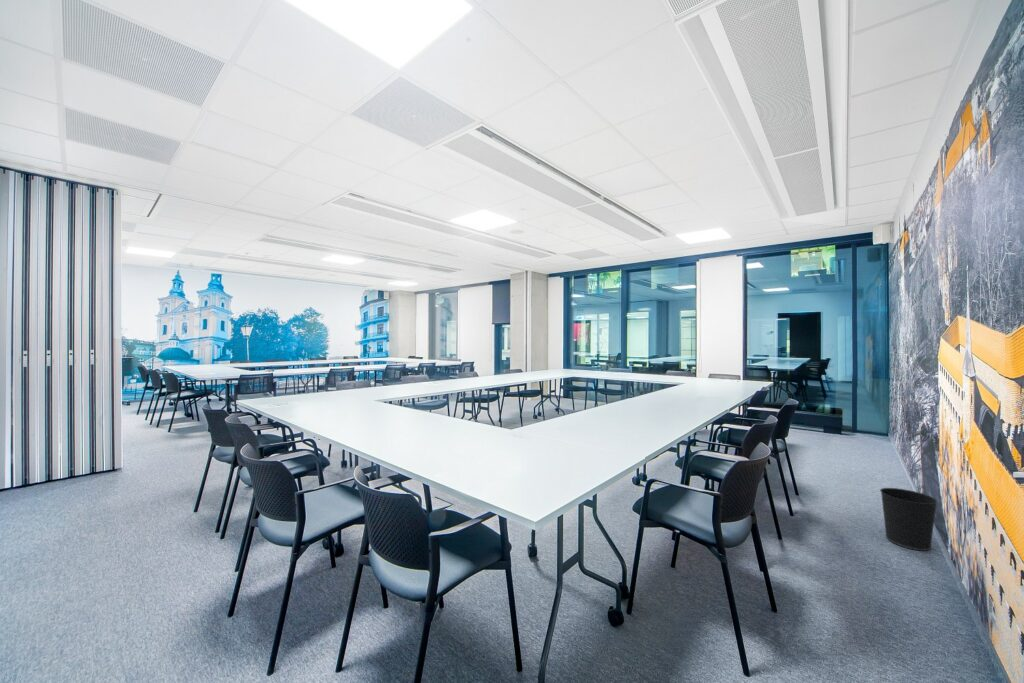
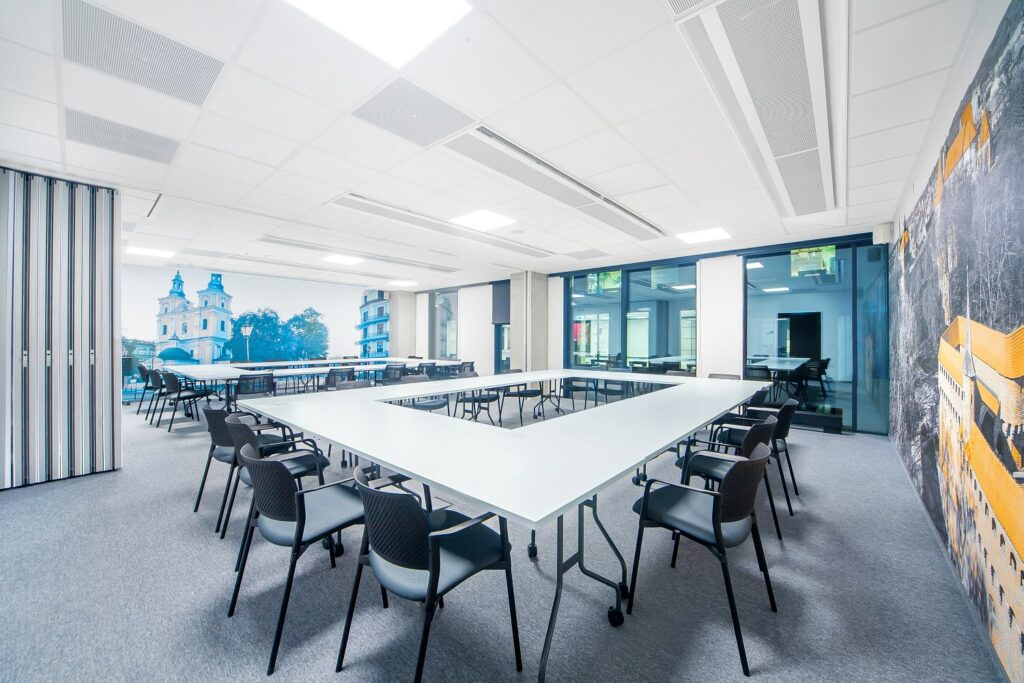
- wastebasket (907, 518)
